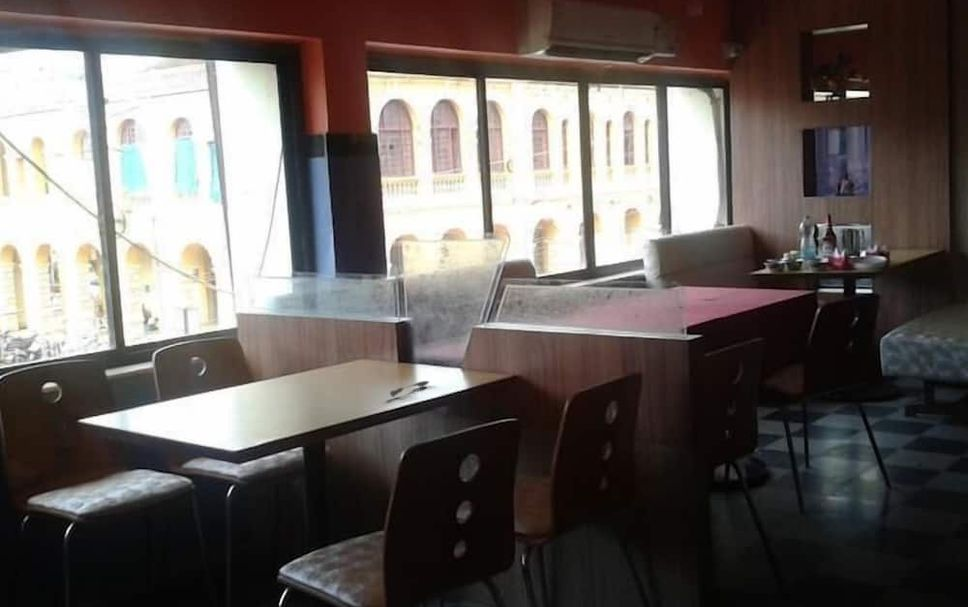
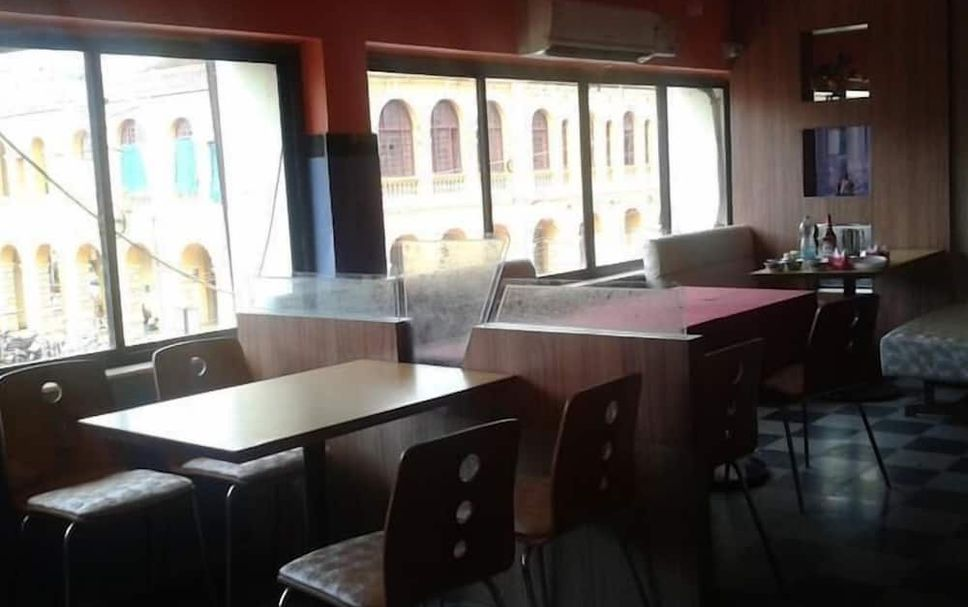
- soupspoon (410, 386)
